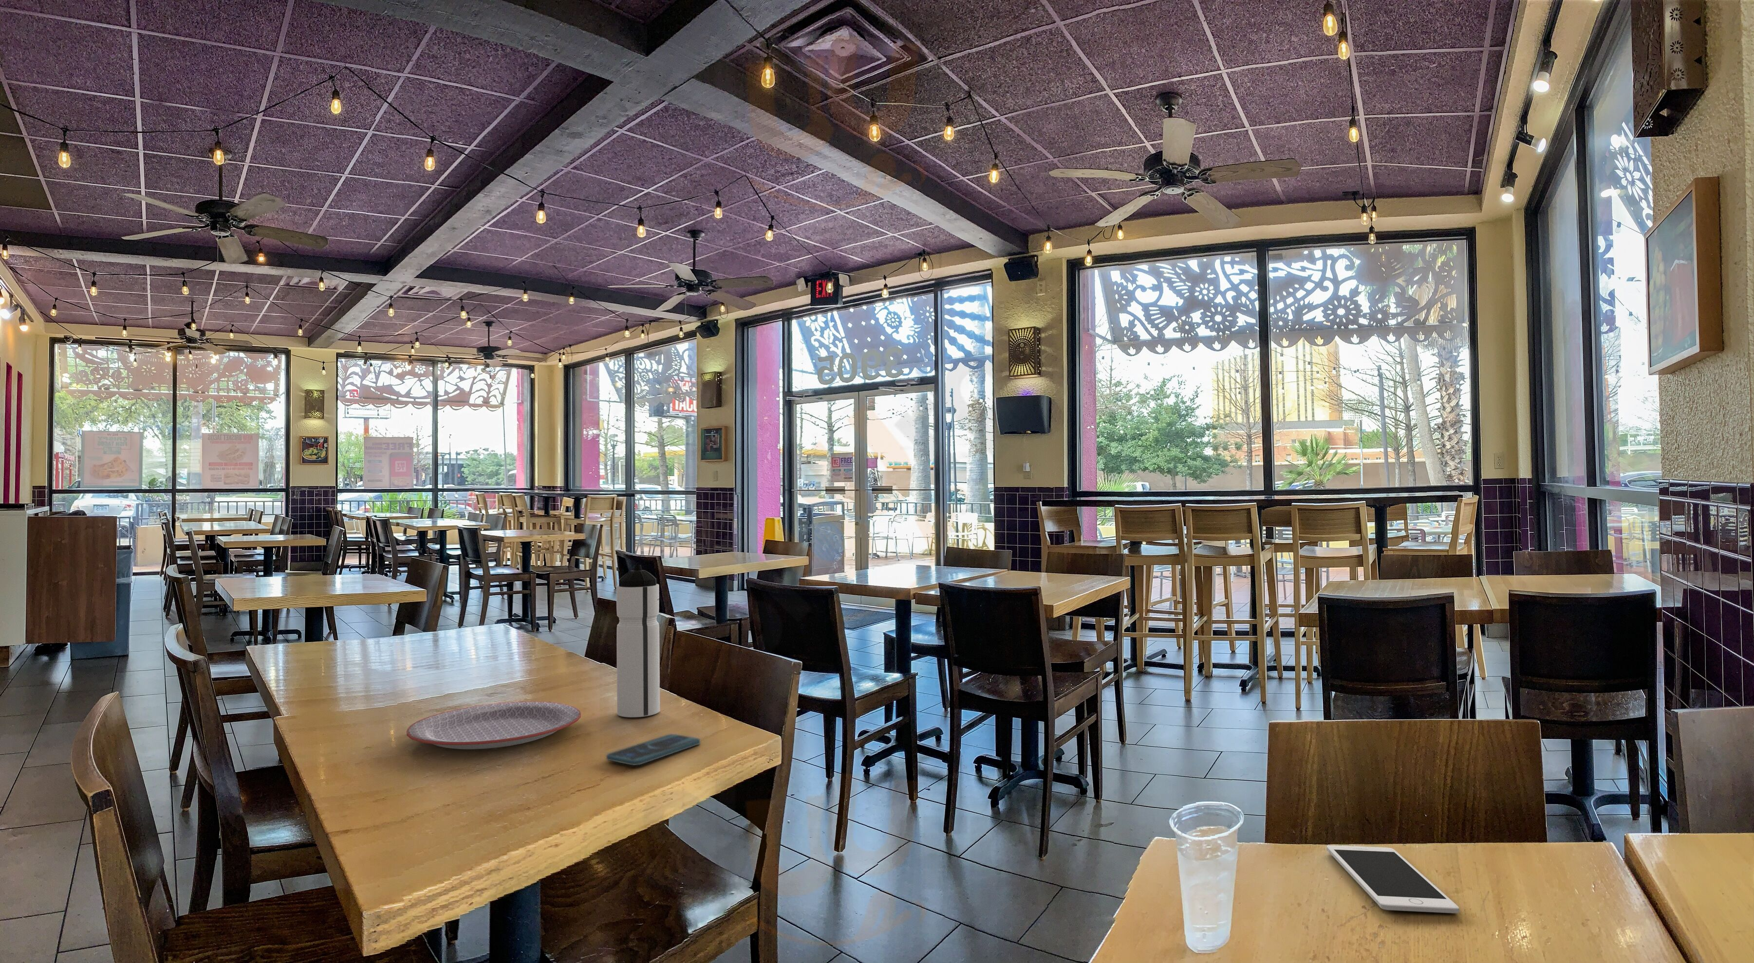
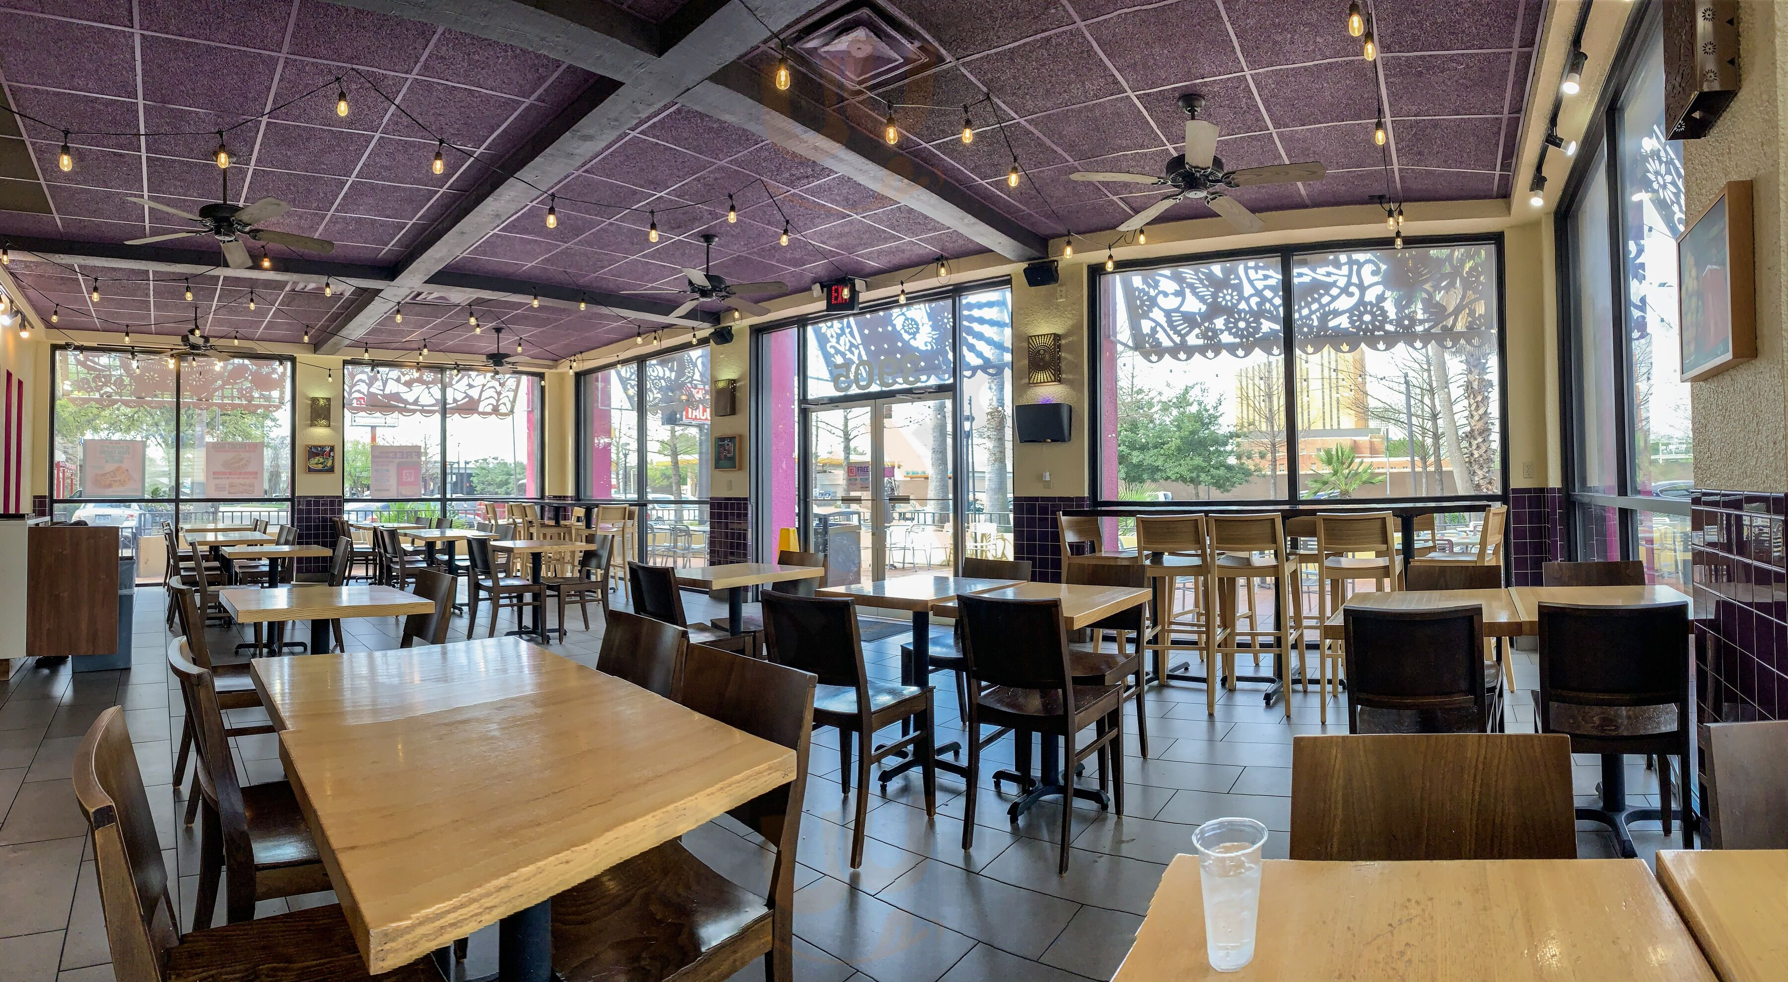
- smartphone (654, 748)
- cell phone (1387, 876)
- water bottle (638, 638)
- plate (497, 726)
